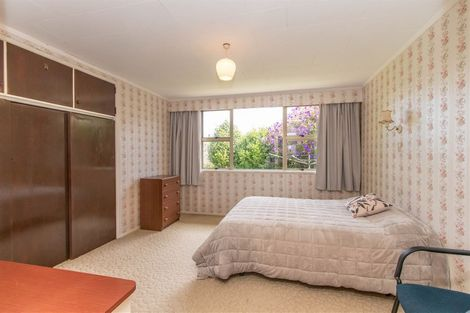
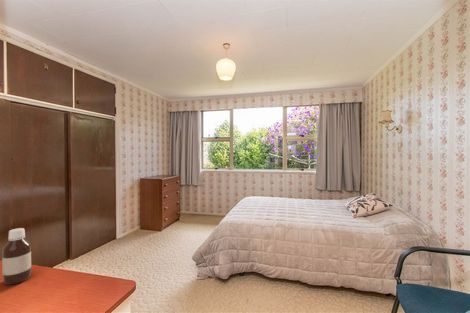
+ bottle (17, 254)
